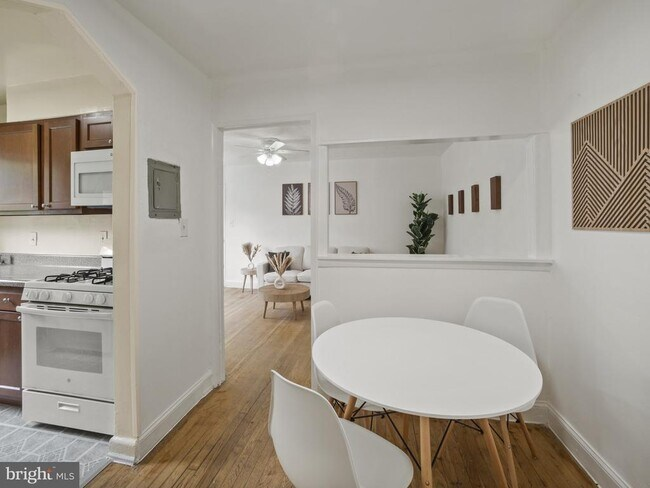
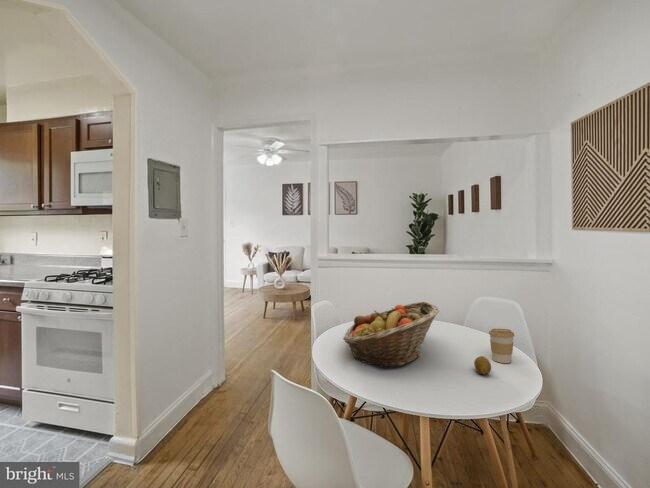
+ fruit (482, 365)
+ coffee cup (501, 344)
+ fruit basket (390, 329)
